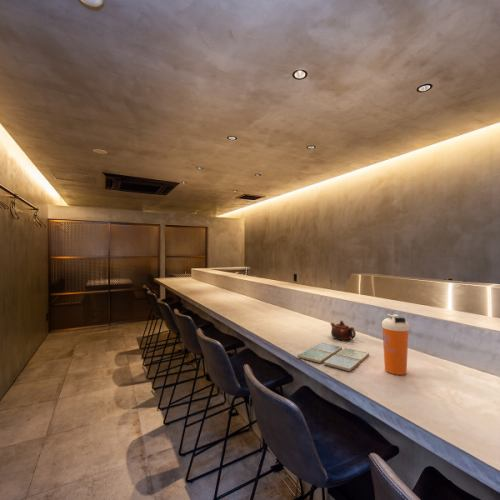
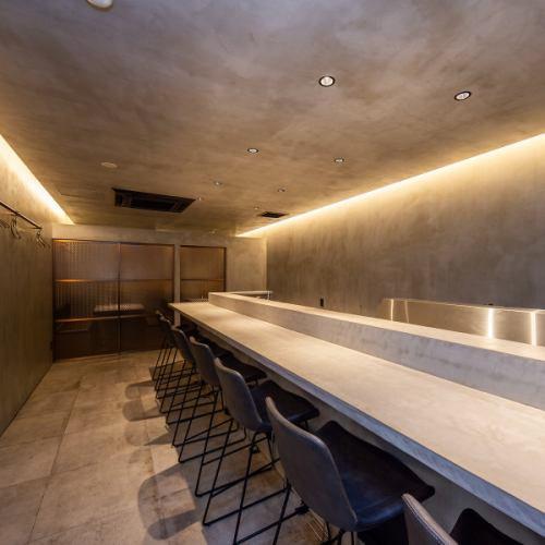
- shaker bottle (395, 343)
- teapot (342, 329)
- drink coaster (333, 354)
